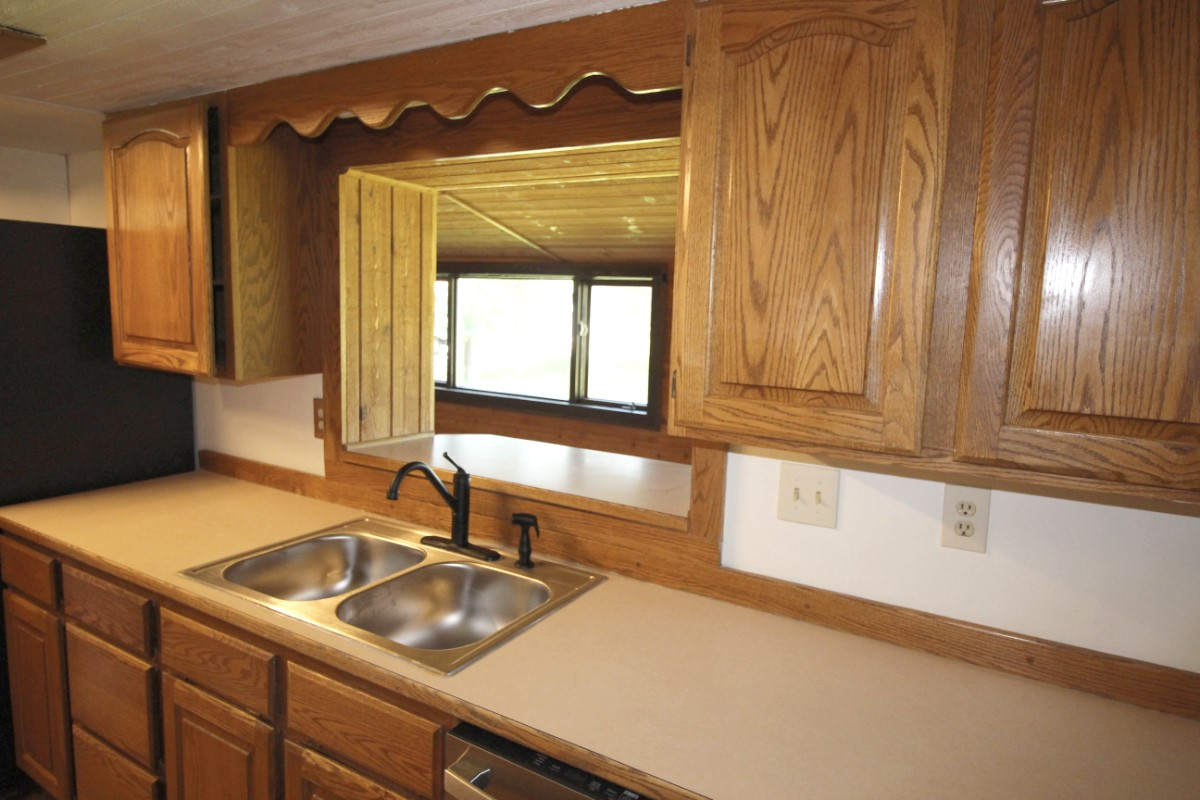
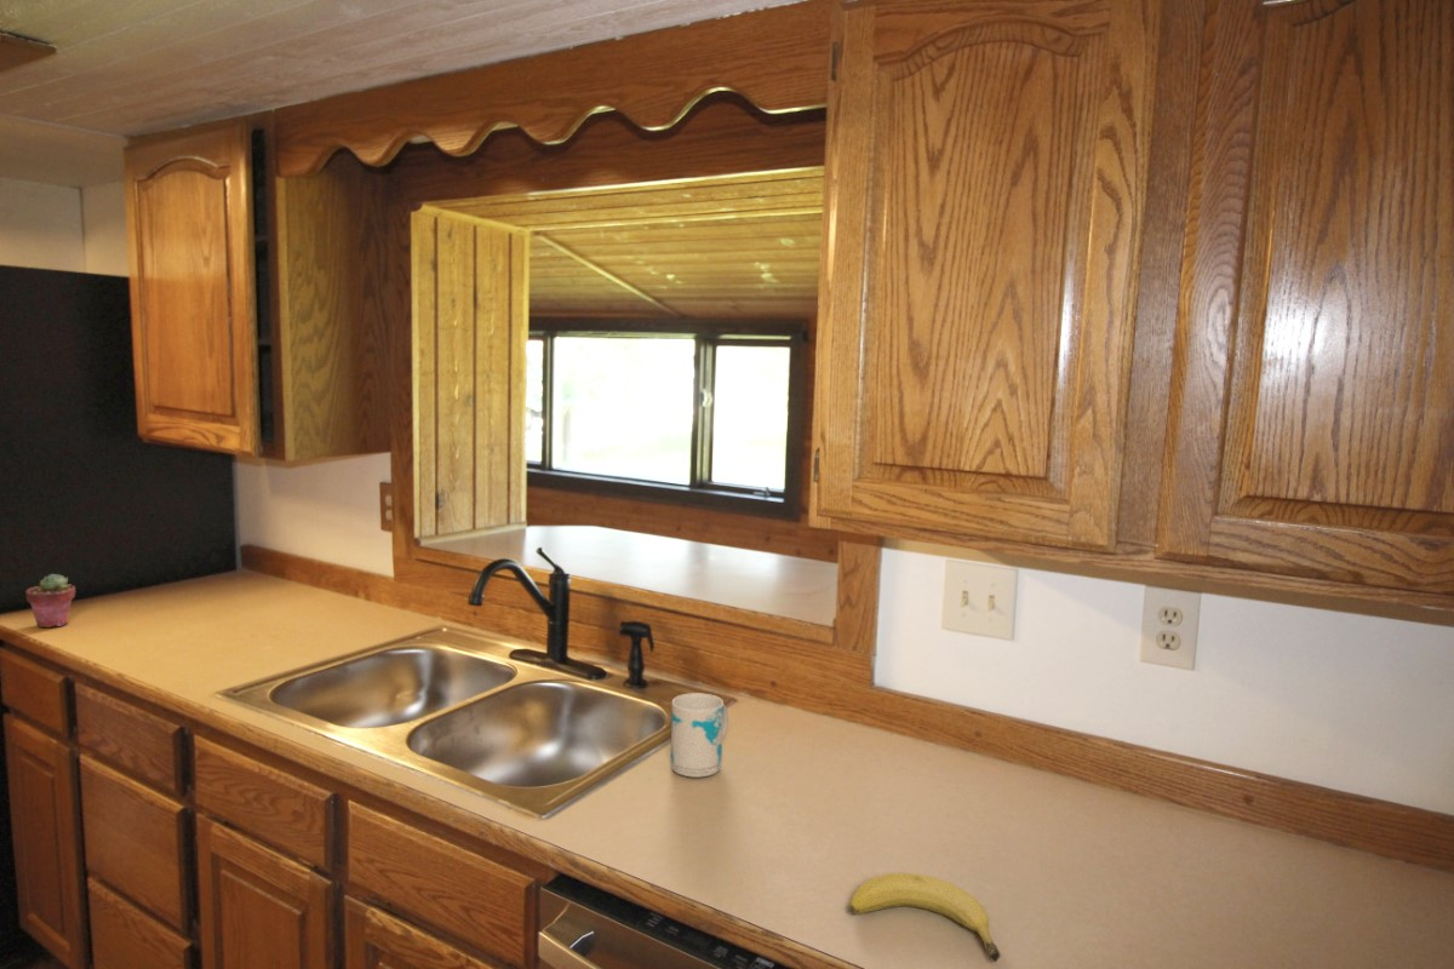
+ mug (704, 730)
+ fruit (928, 906)
+ potted succulent (51, 598)
